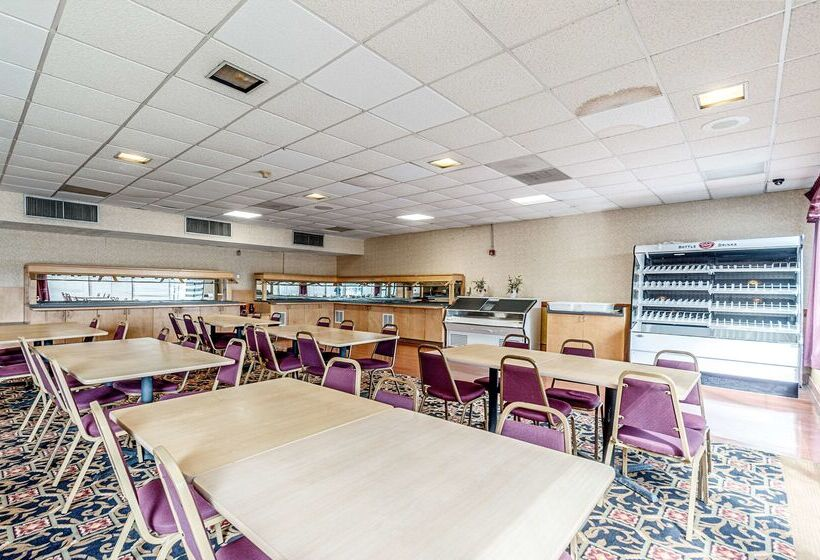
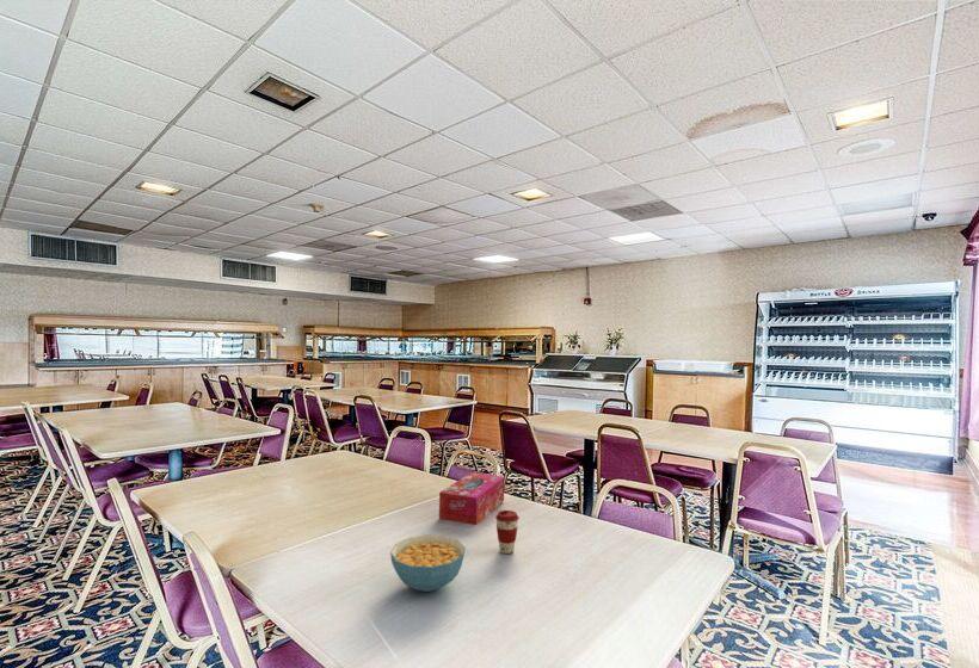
+ coffee cup (506, 531)
+ tissue box (473, 496)
+ cereal bowl (427, 568)
